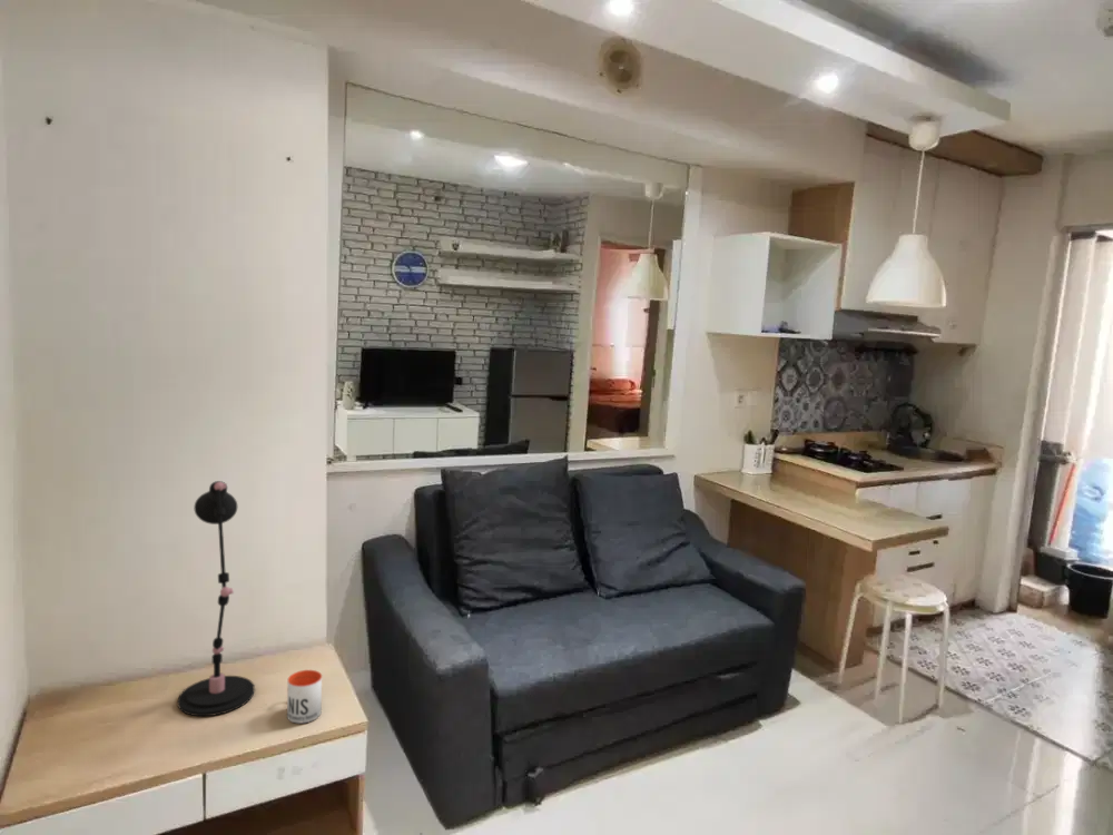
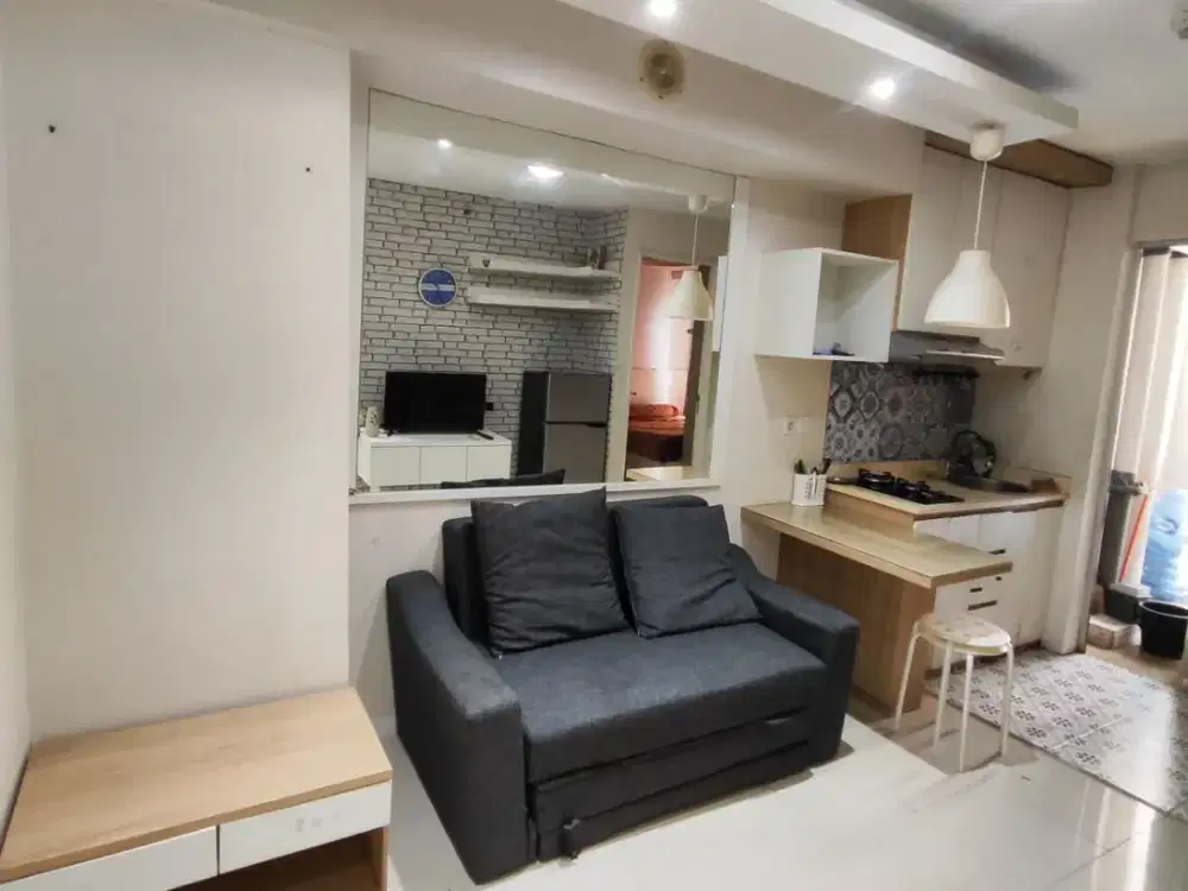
- desk lamp (218, 597)
- mug (303, 691)
